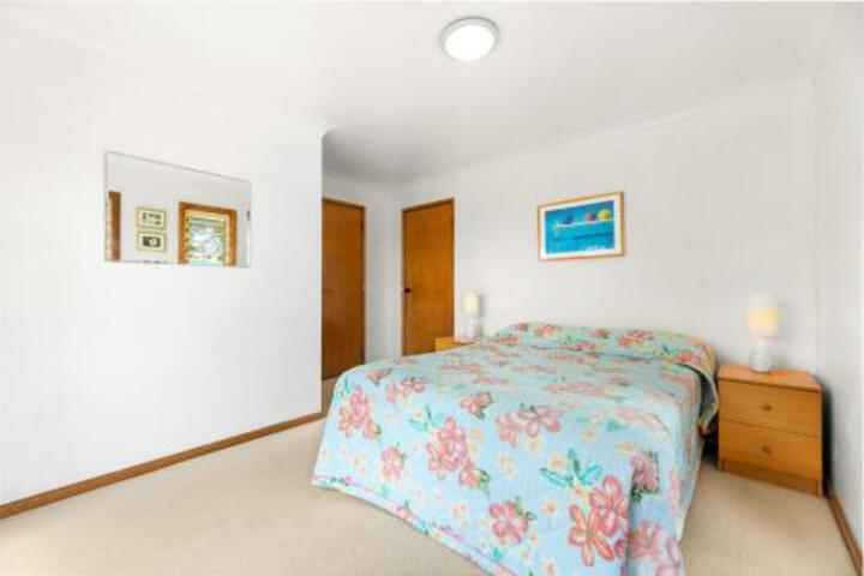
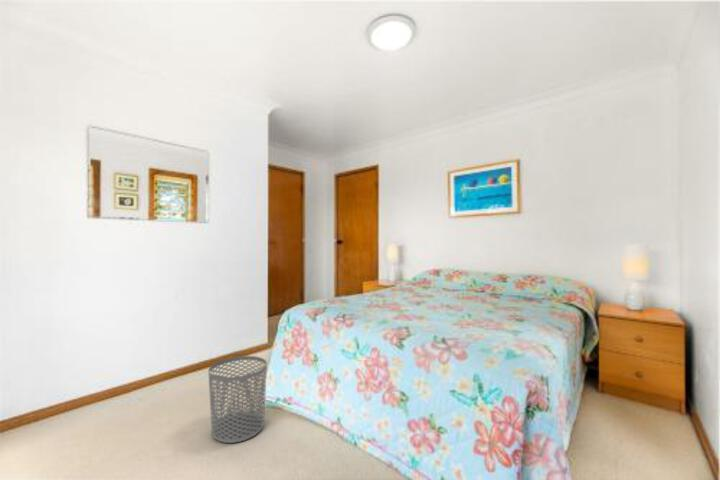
+ waste bin (238, 397)
